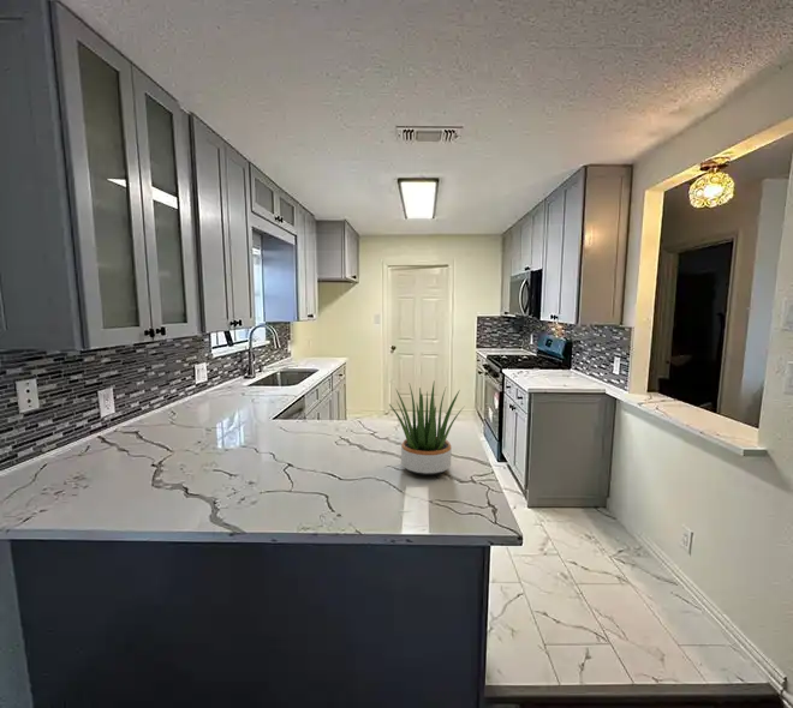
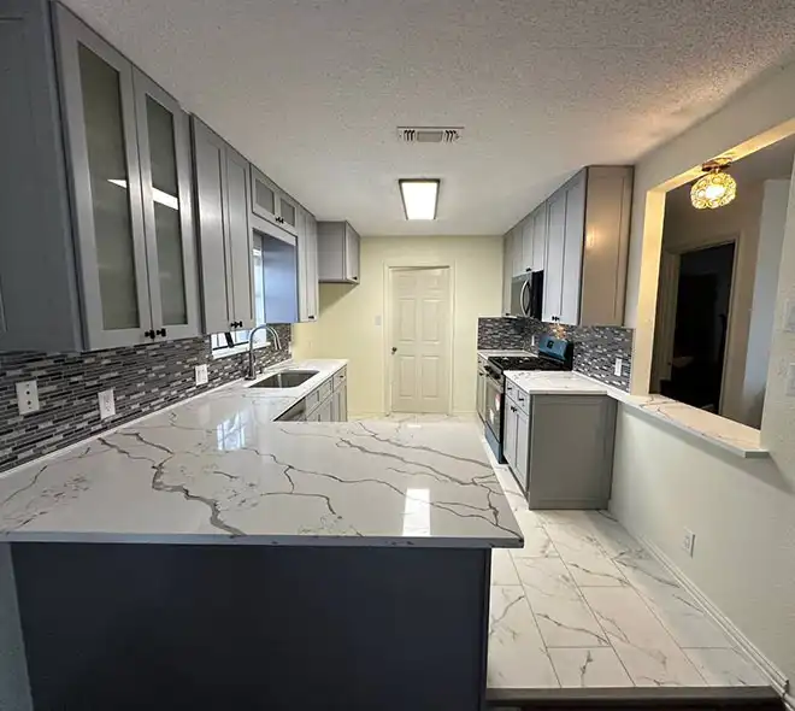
- potted plant (427, 427)
